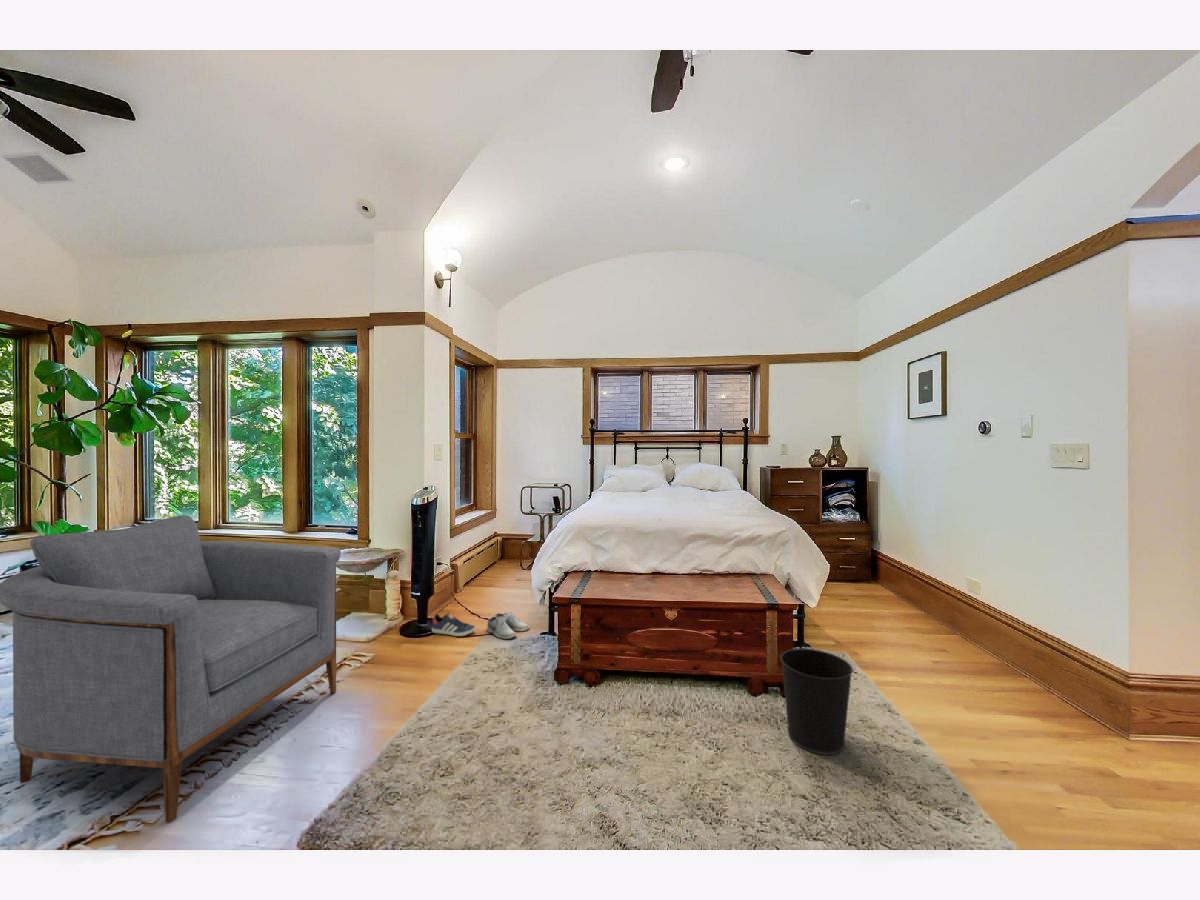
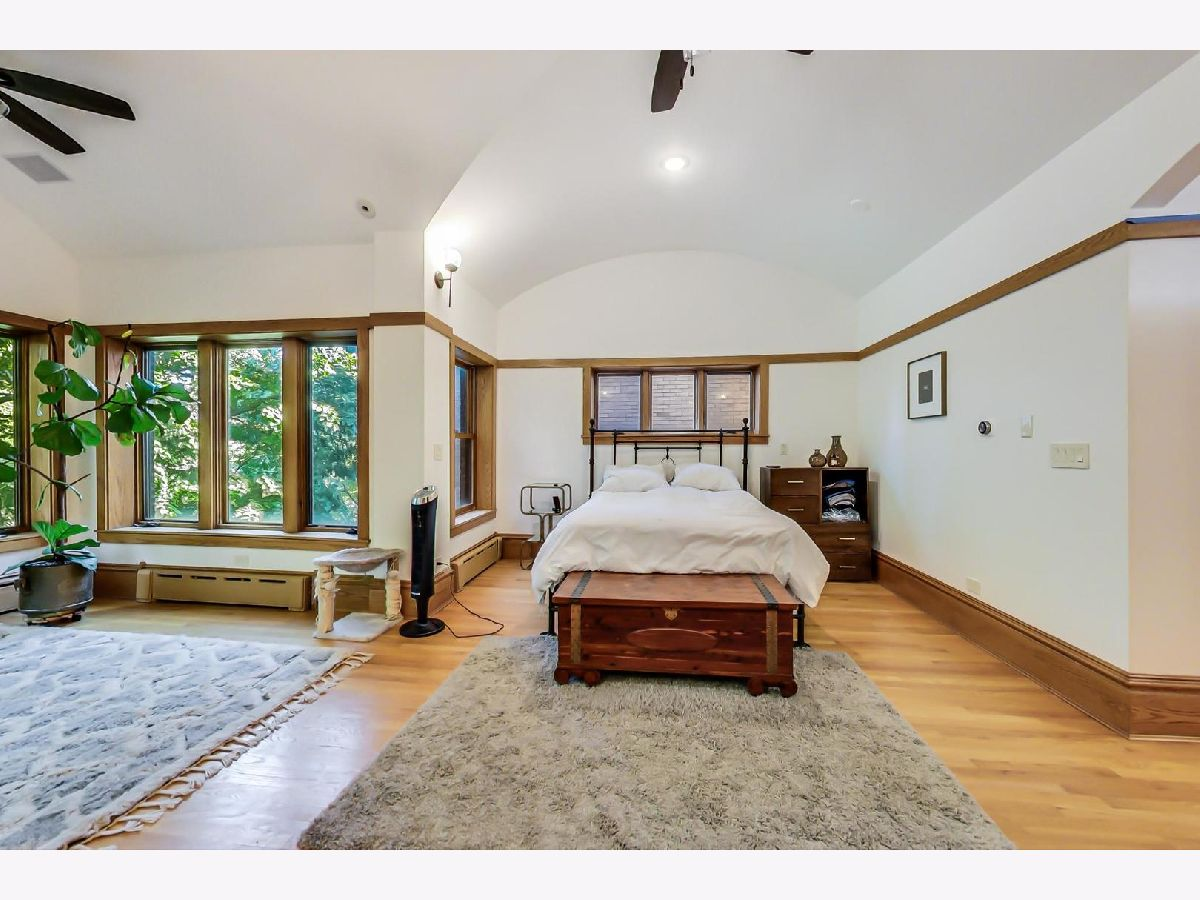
- shoe (508, 622)
- wastebasket (815, 700)
- armchair (176, 631)
- sneaker (453, 622)
